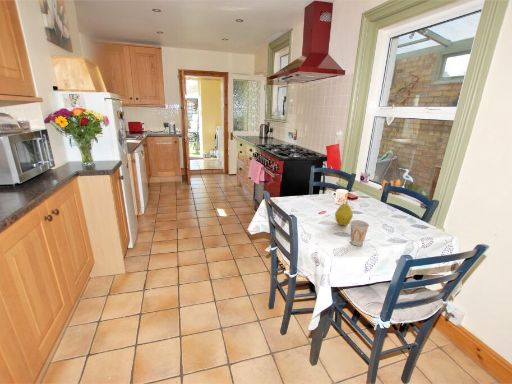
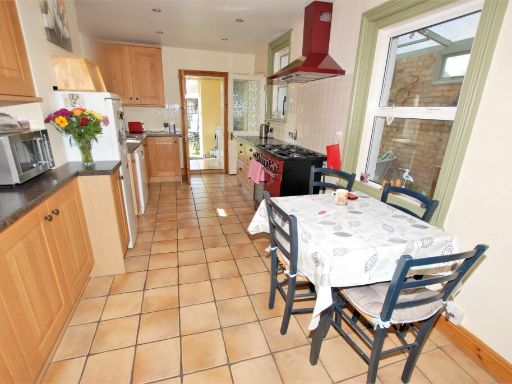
- fruit (343, 214)
- cup (358, 233)
